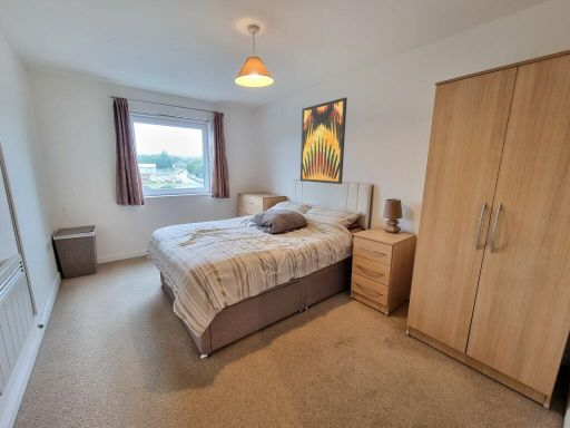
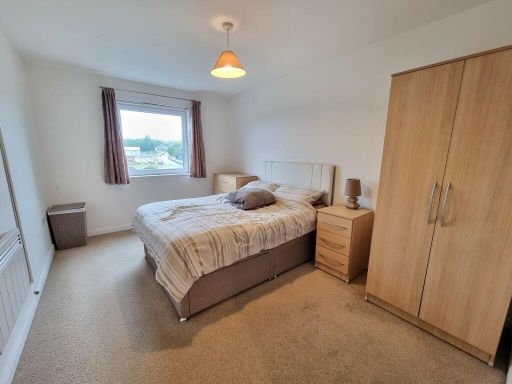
- wall art (321, 144)
